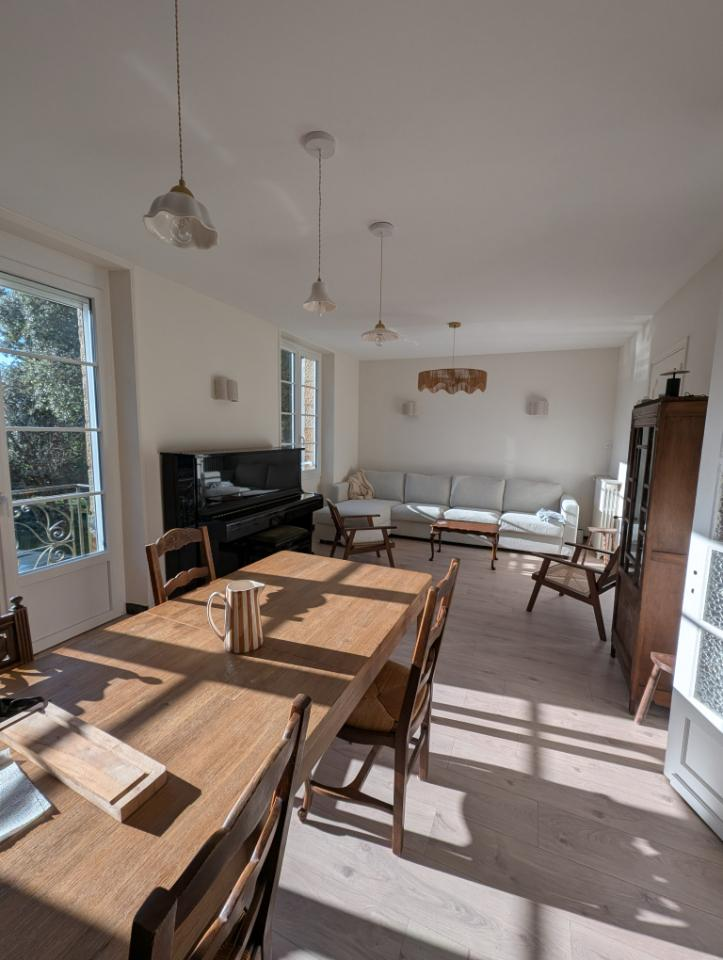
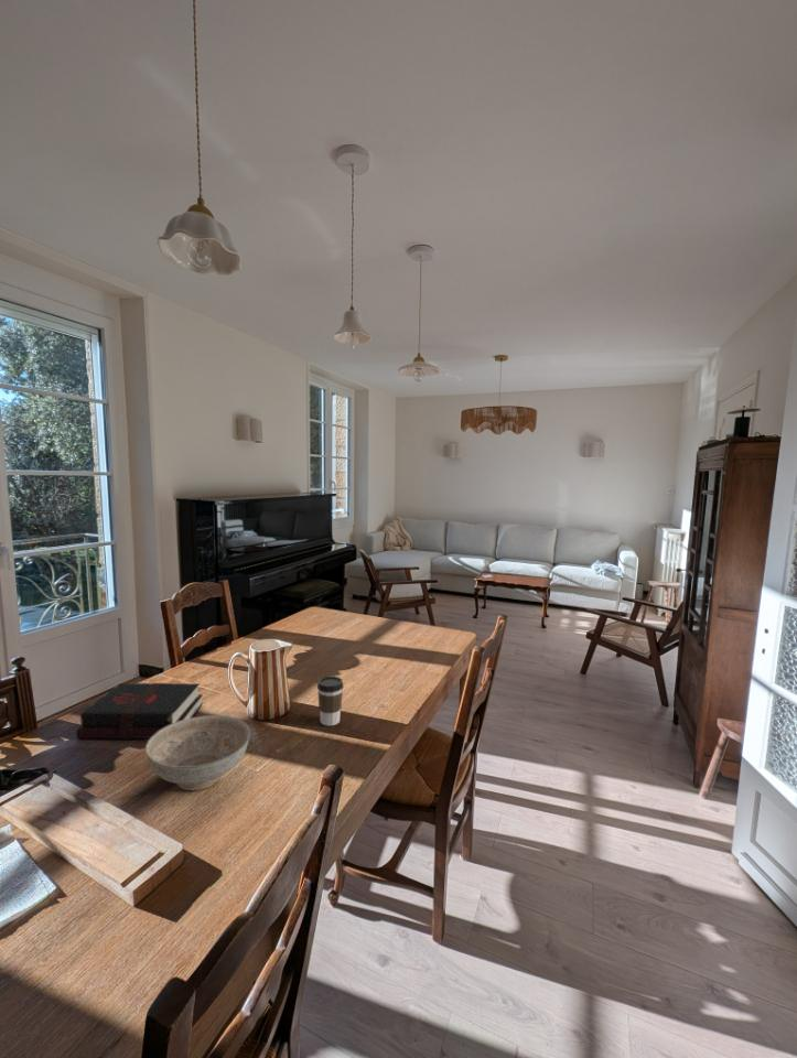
+ coffee cup (330, 701)
+ hardback book (144, 709)
+ decorative bowl (201, 757)
